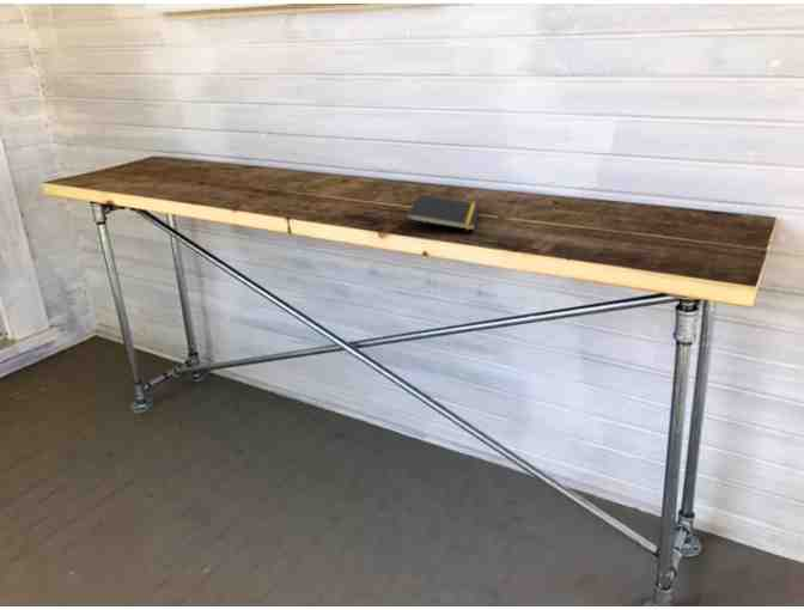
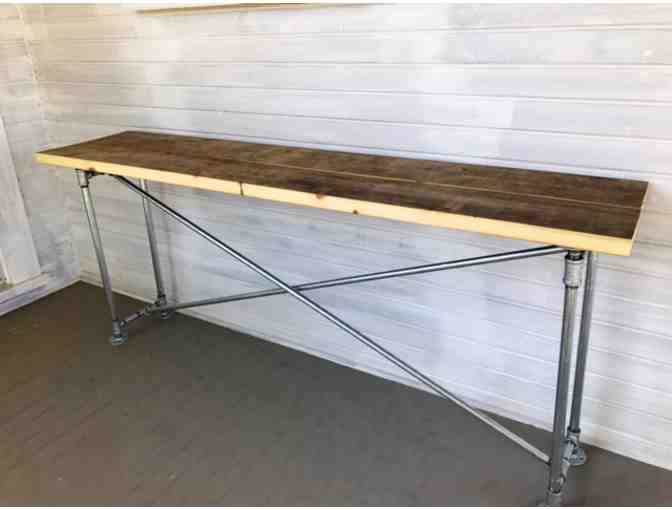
- notepad (445, 211)
